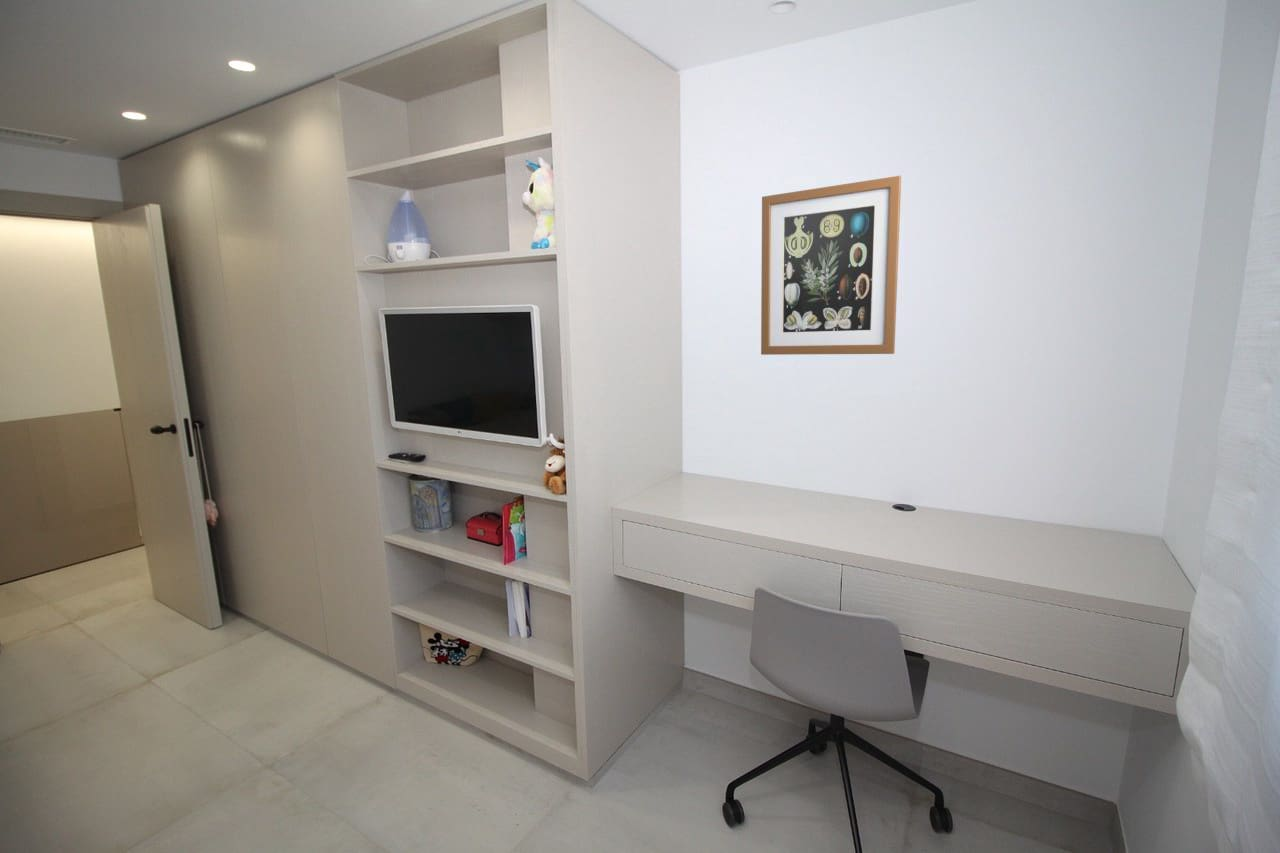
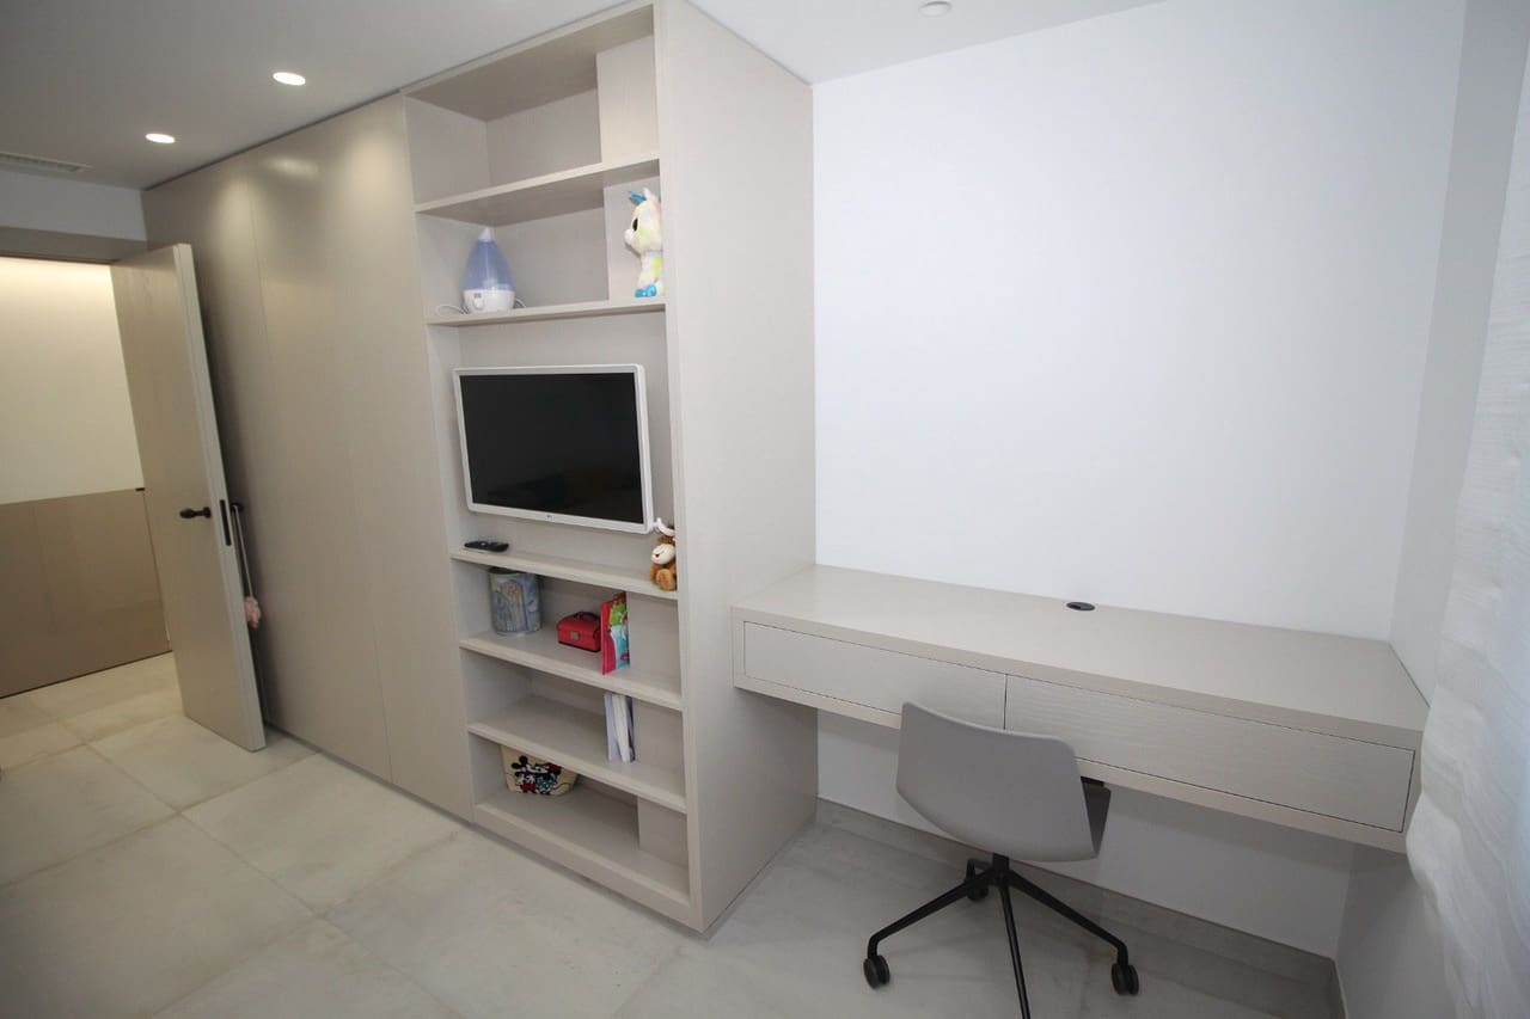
- wall art (825, 272)
